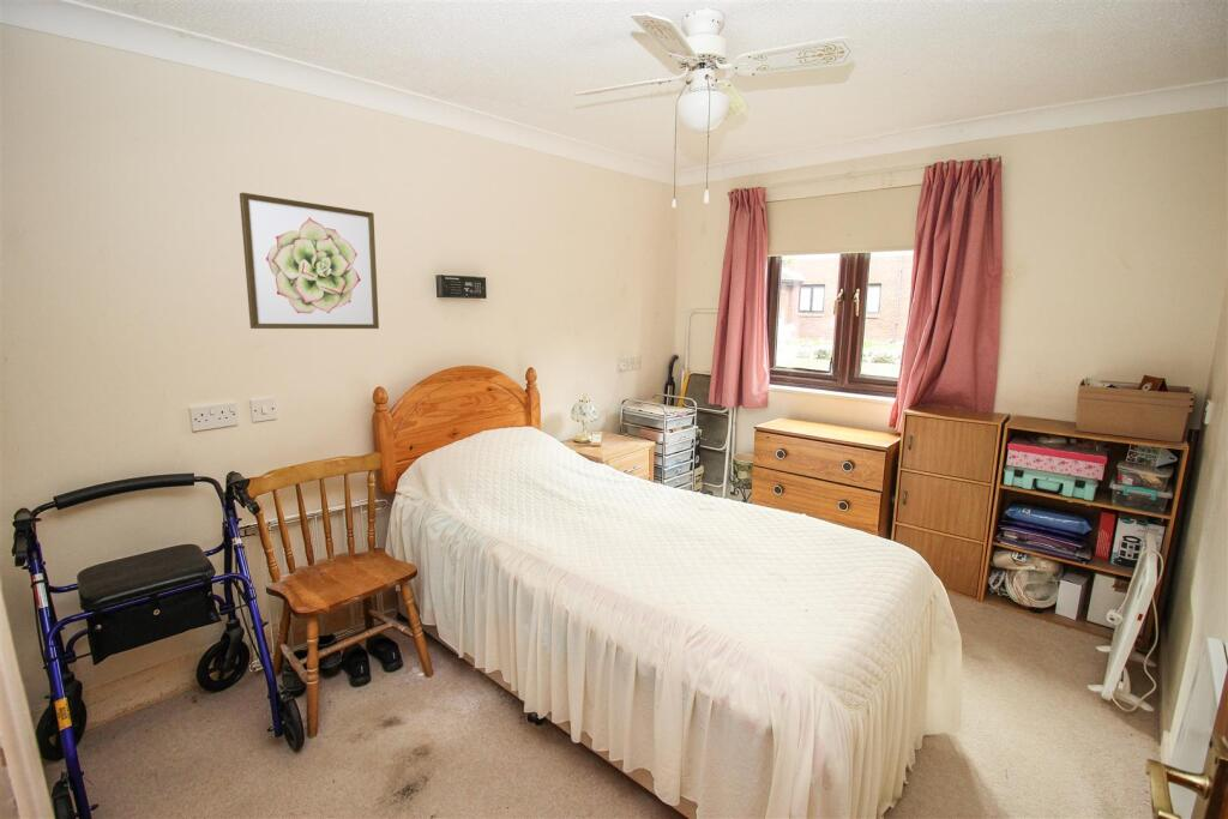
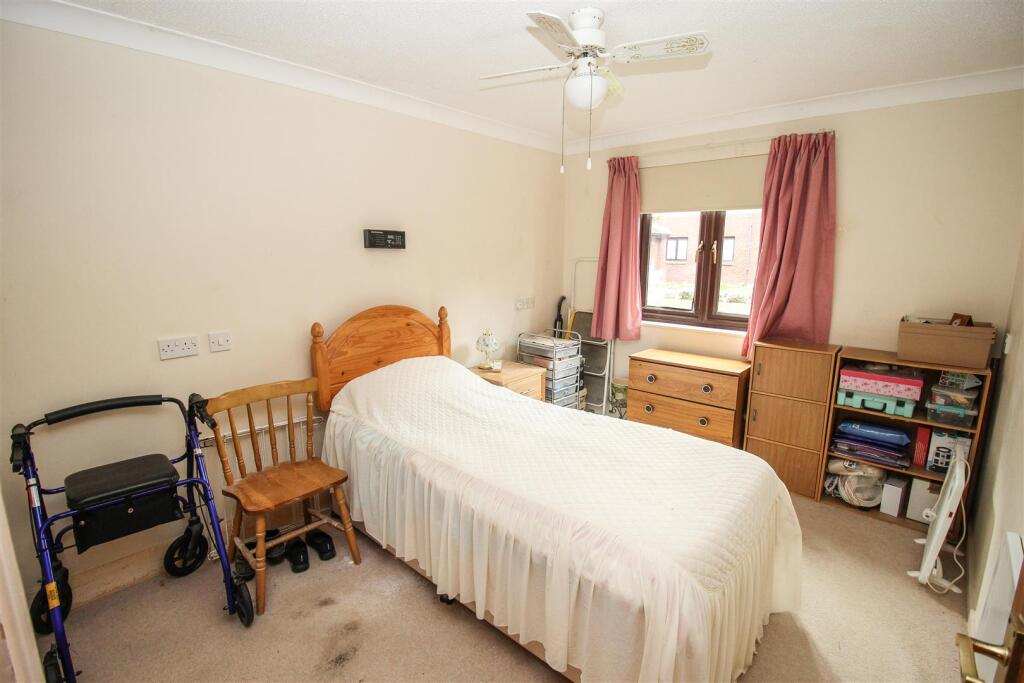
- wall art (315, 266)
